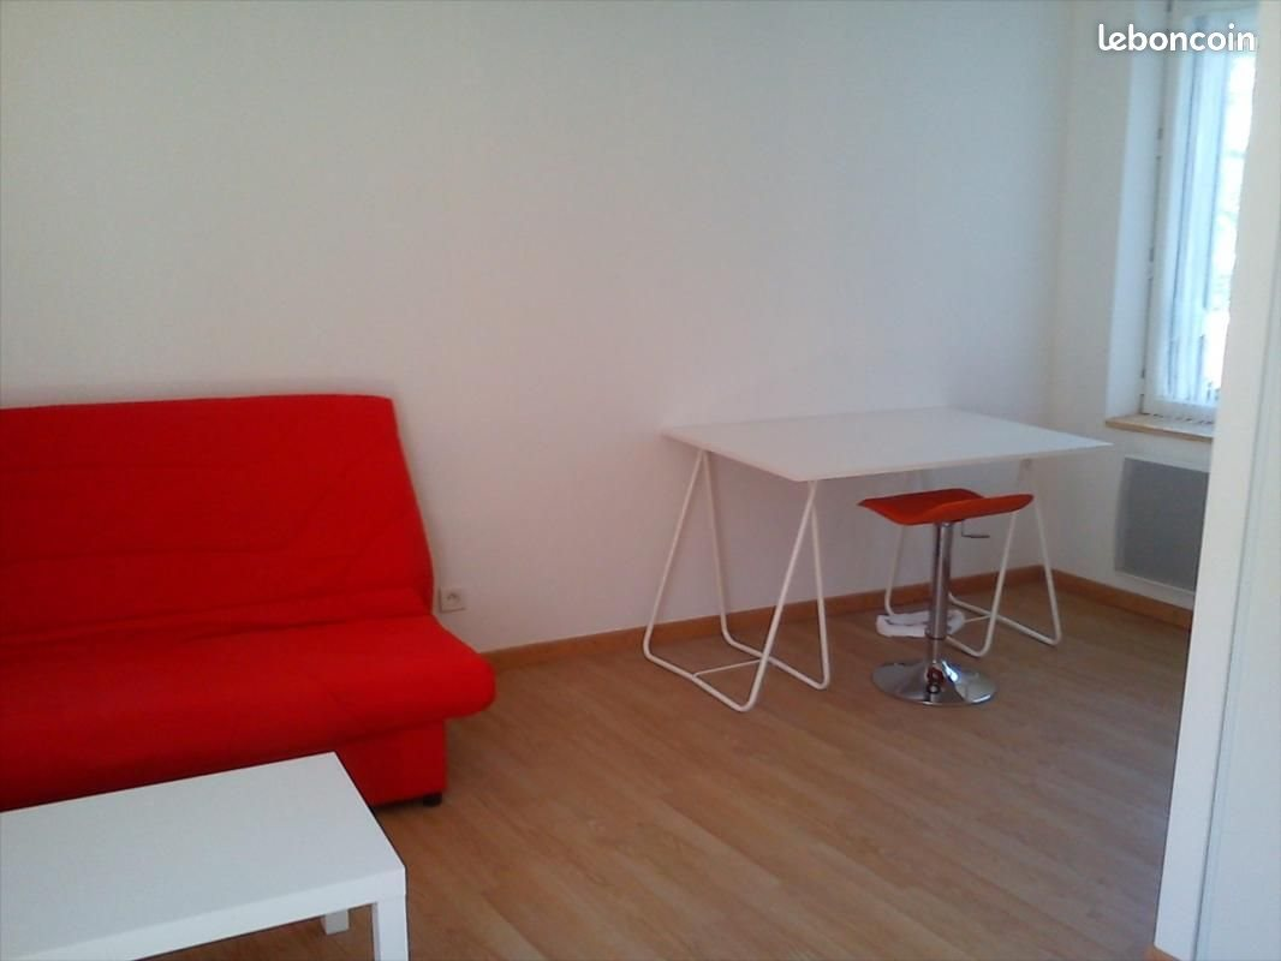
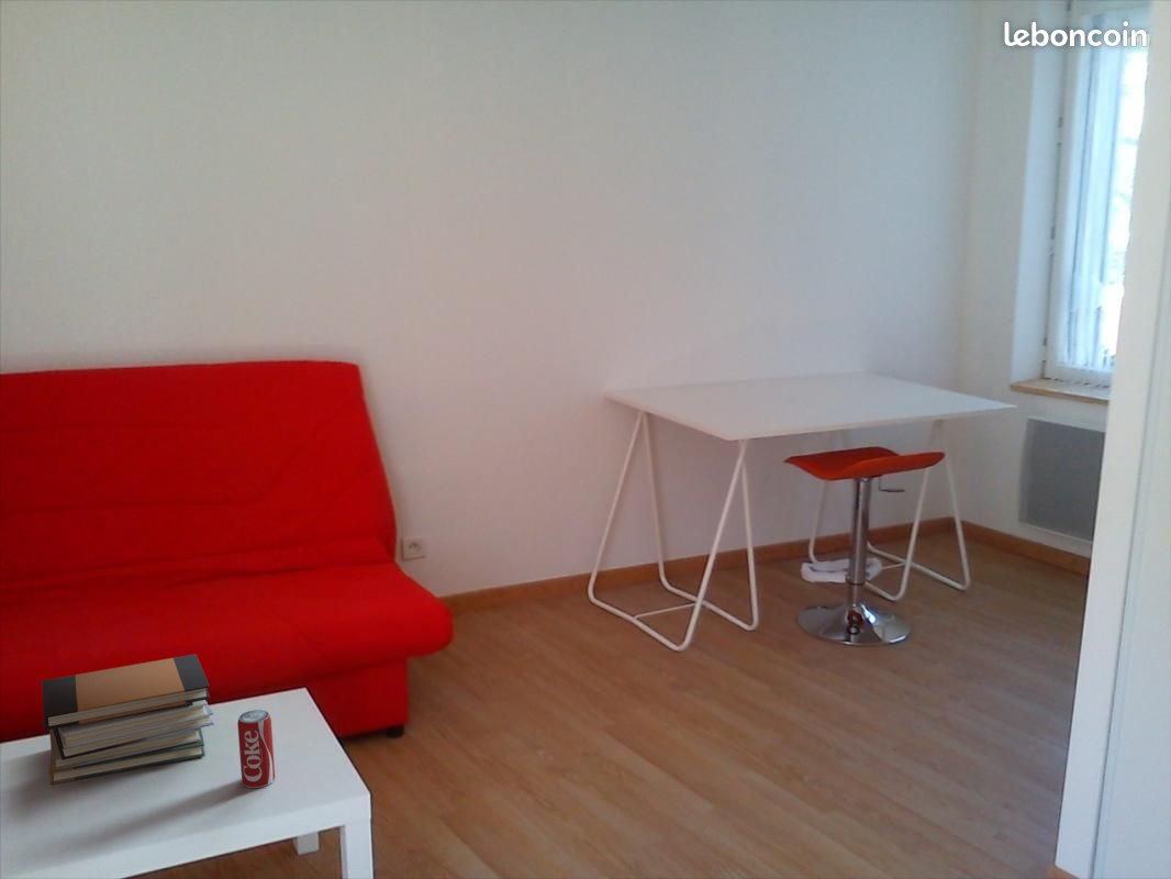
+ beverage can (256, 747)
+ book stack (129, 716)
